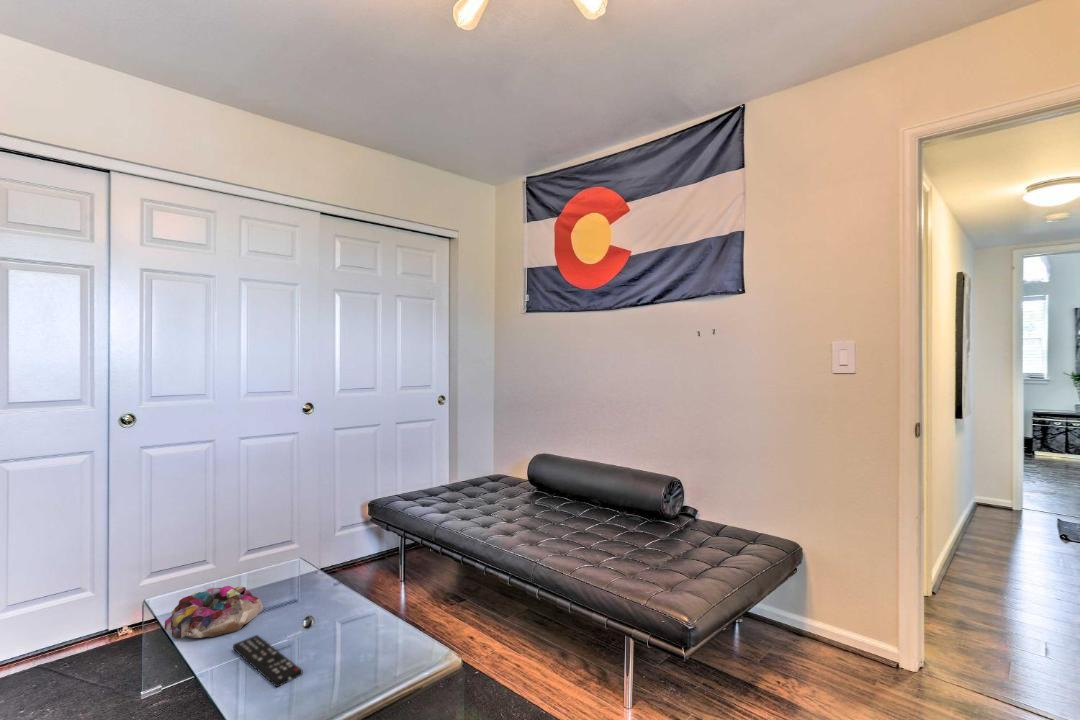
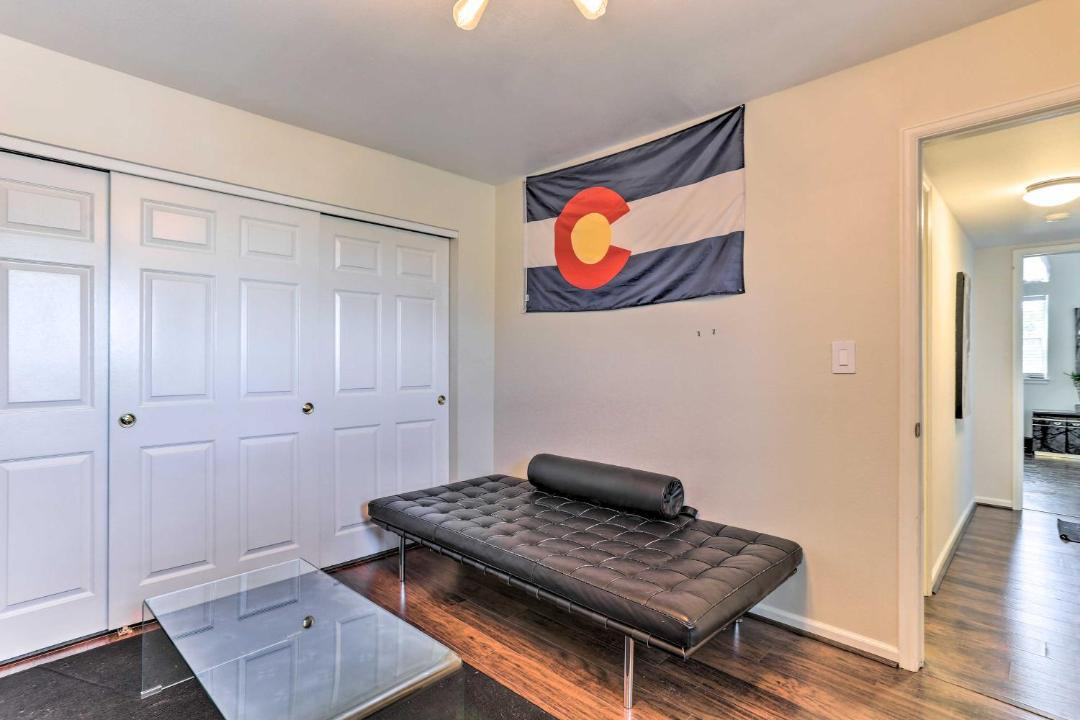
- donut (216, 606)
- remote control (266, 658)
